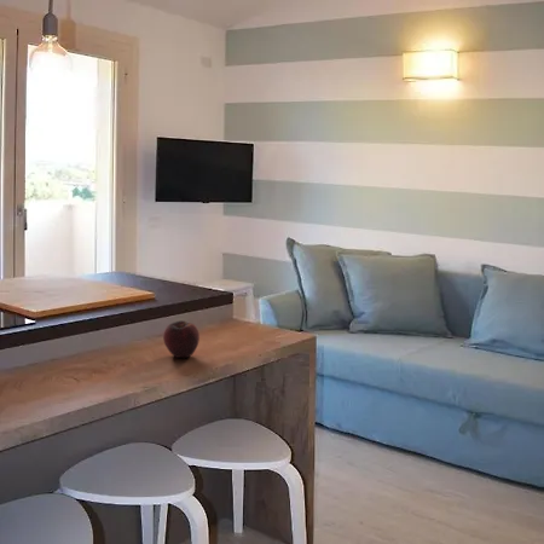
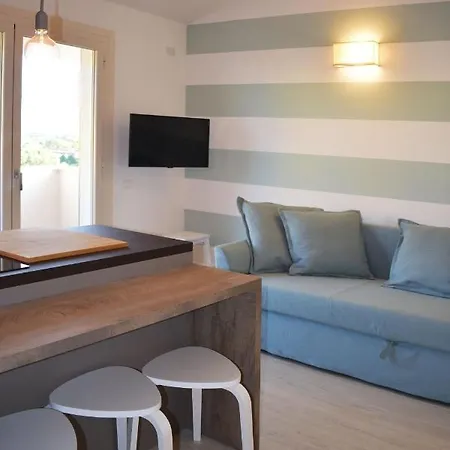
- fruit (180, 338)
